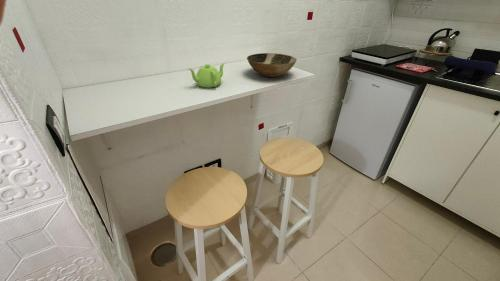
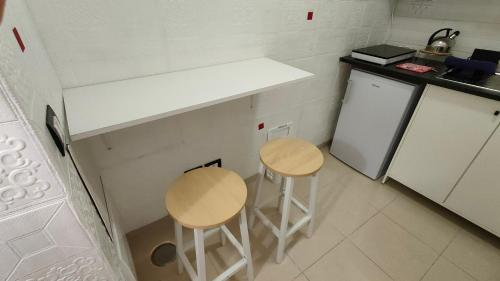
- bowl (271, 66)
- teapot (207, 74)
